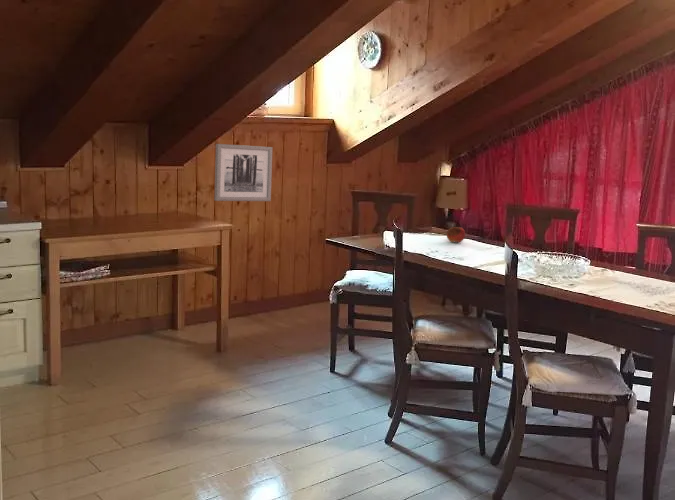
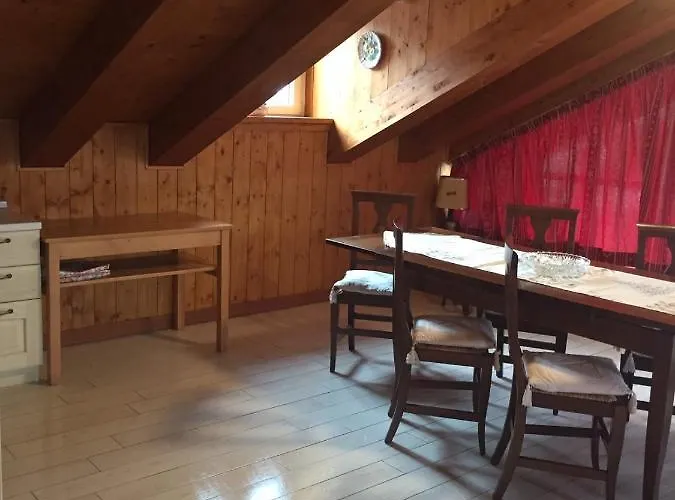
- fruit (455, 234)
- wall art (244, 173)
